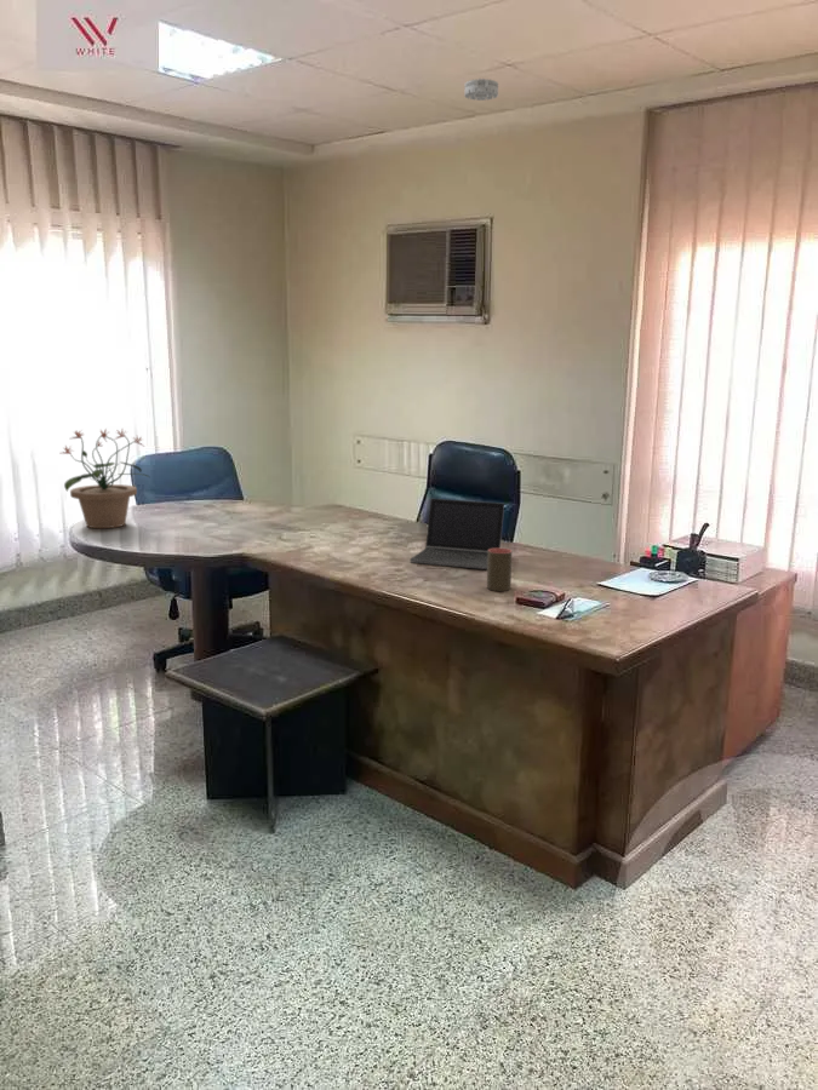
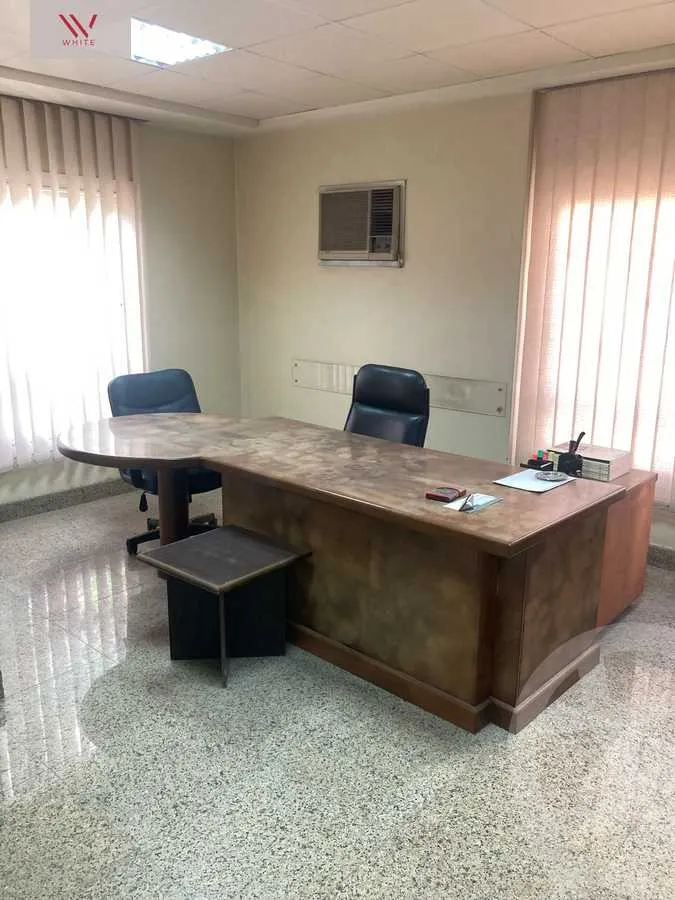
- laptop computer (458, 532)
- potted plant (104, 476)
- cup (499, 569)
- smoke detector (481, 88)
